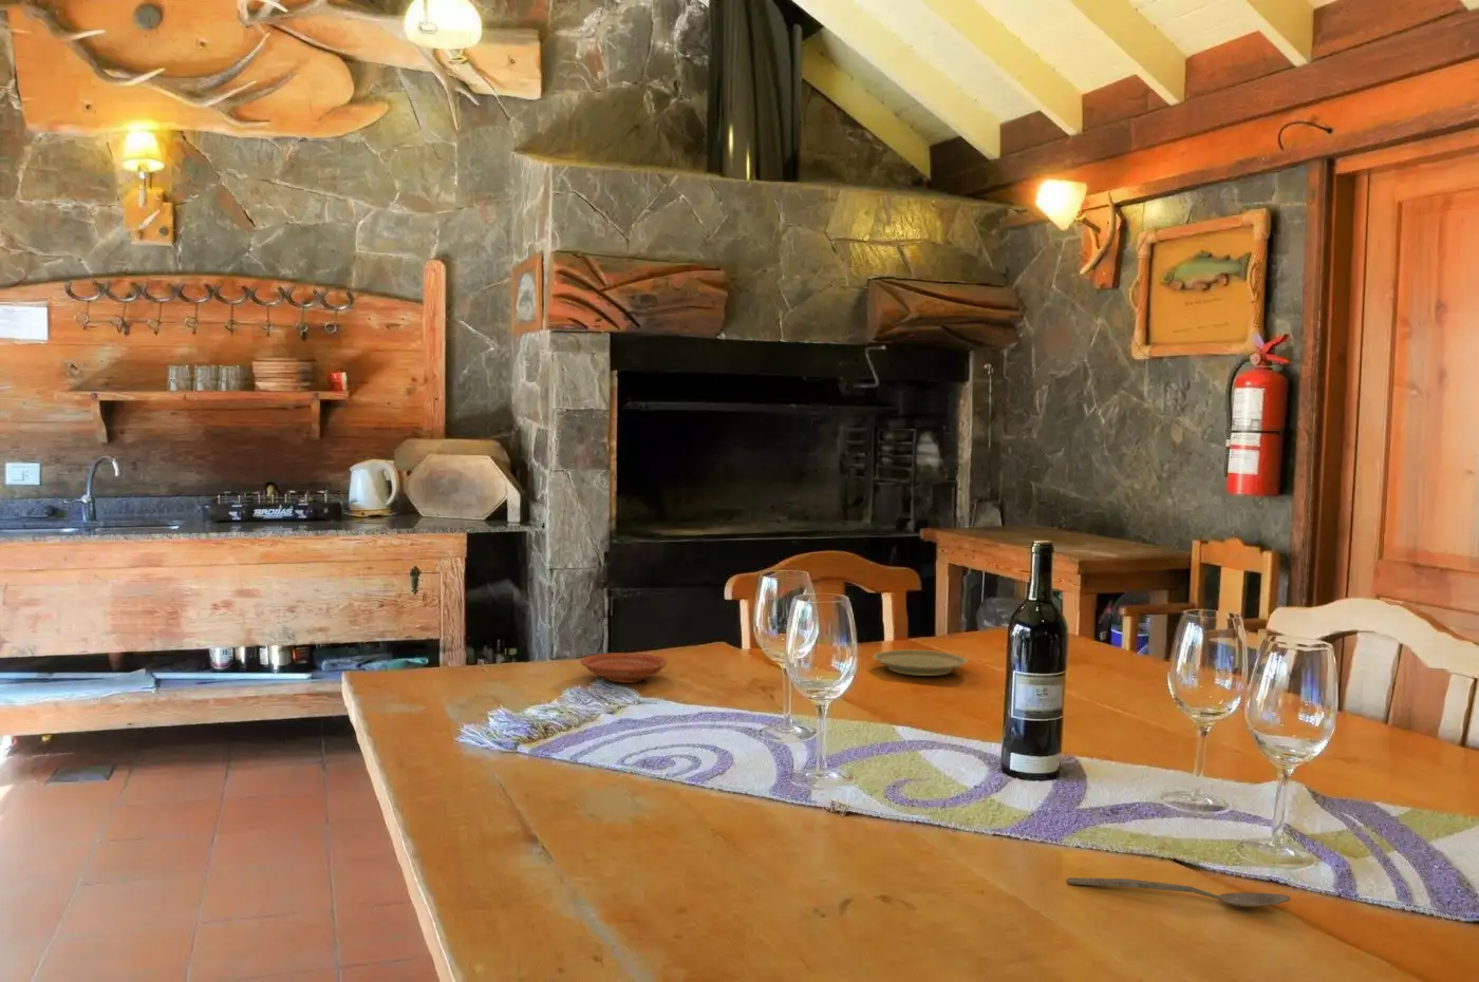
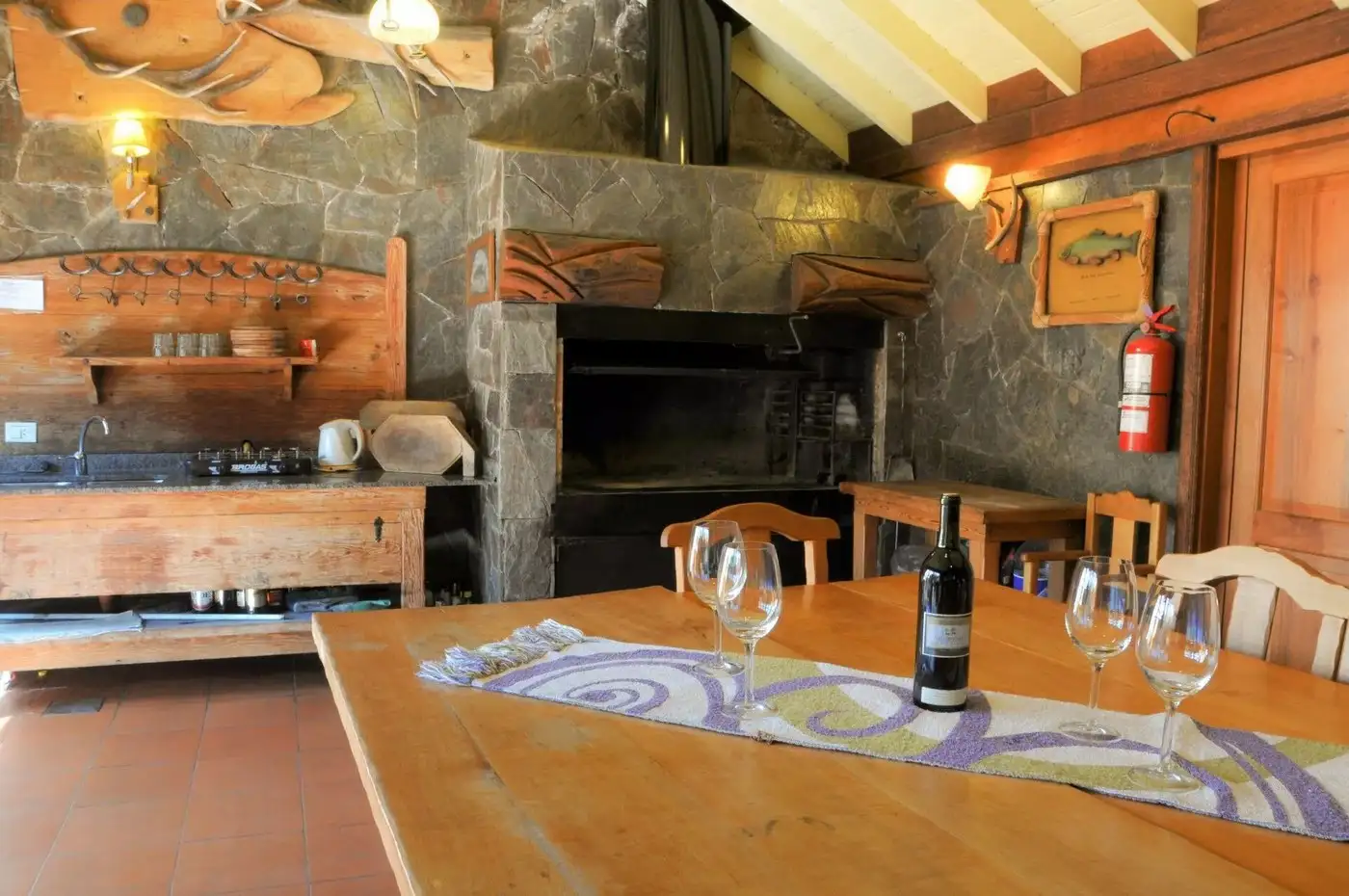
- plate (624, 670)
- spoon (1174, 889)
- plate (919, 663)
